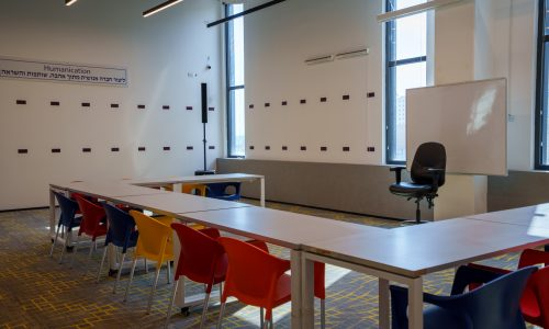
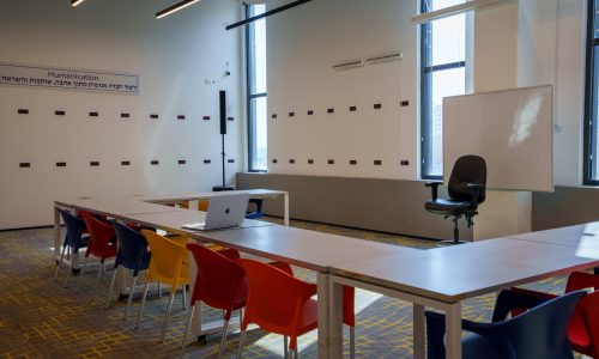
+ laptop (216, 209)
